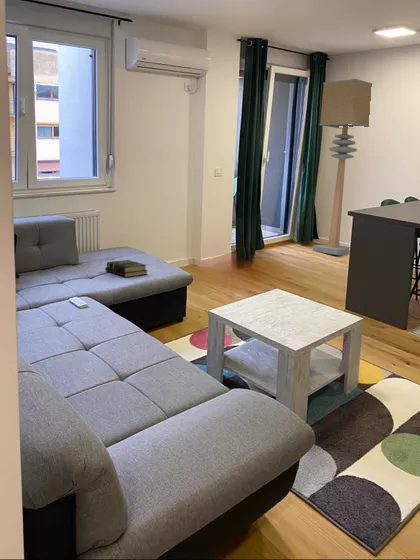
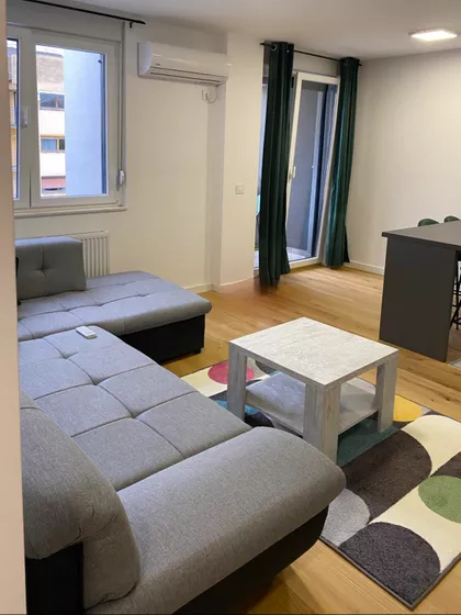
- book (126, 268)
- floor lamp (341, 170)
